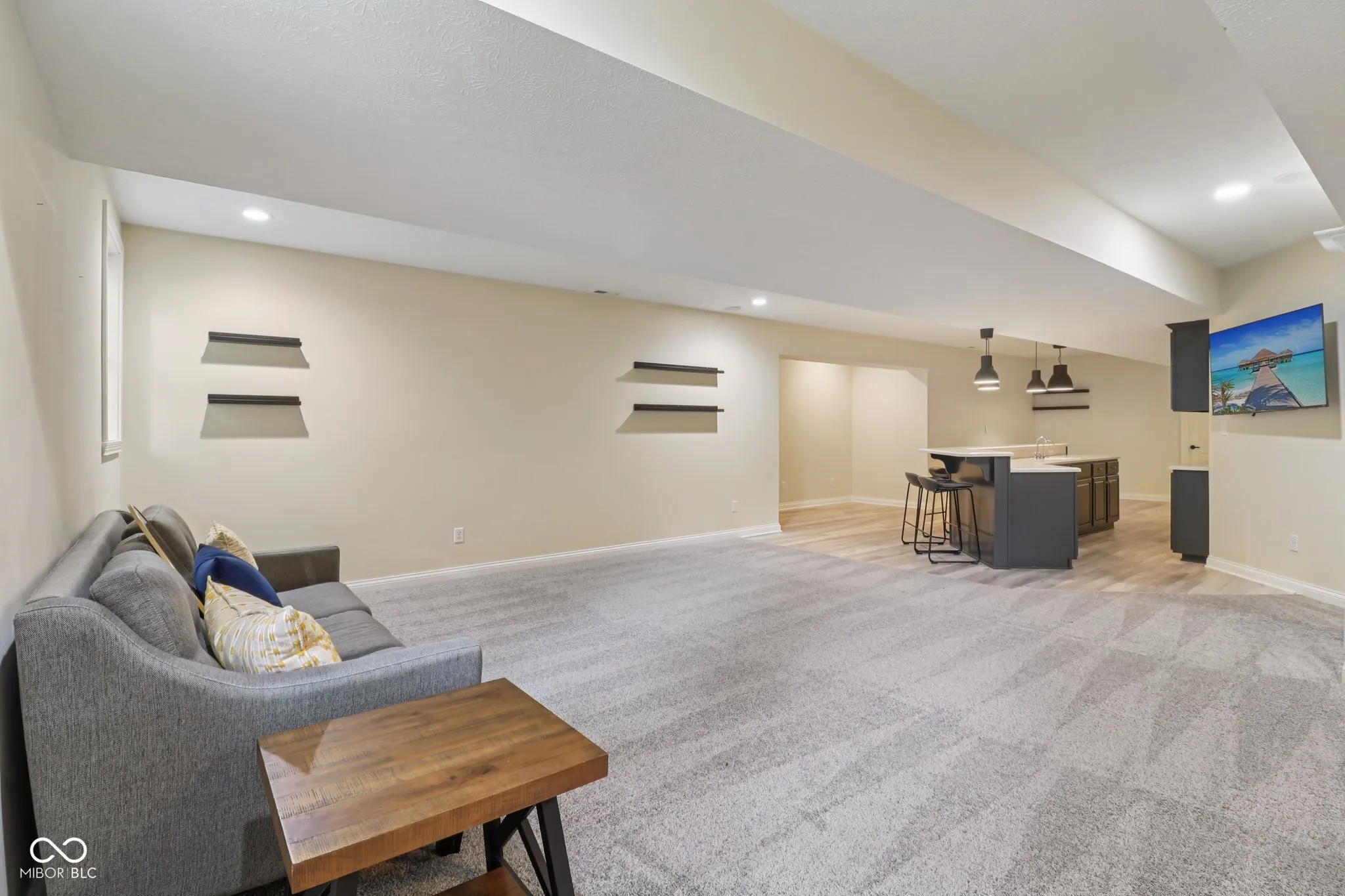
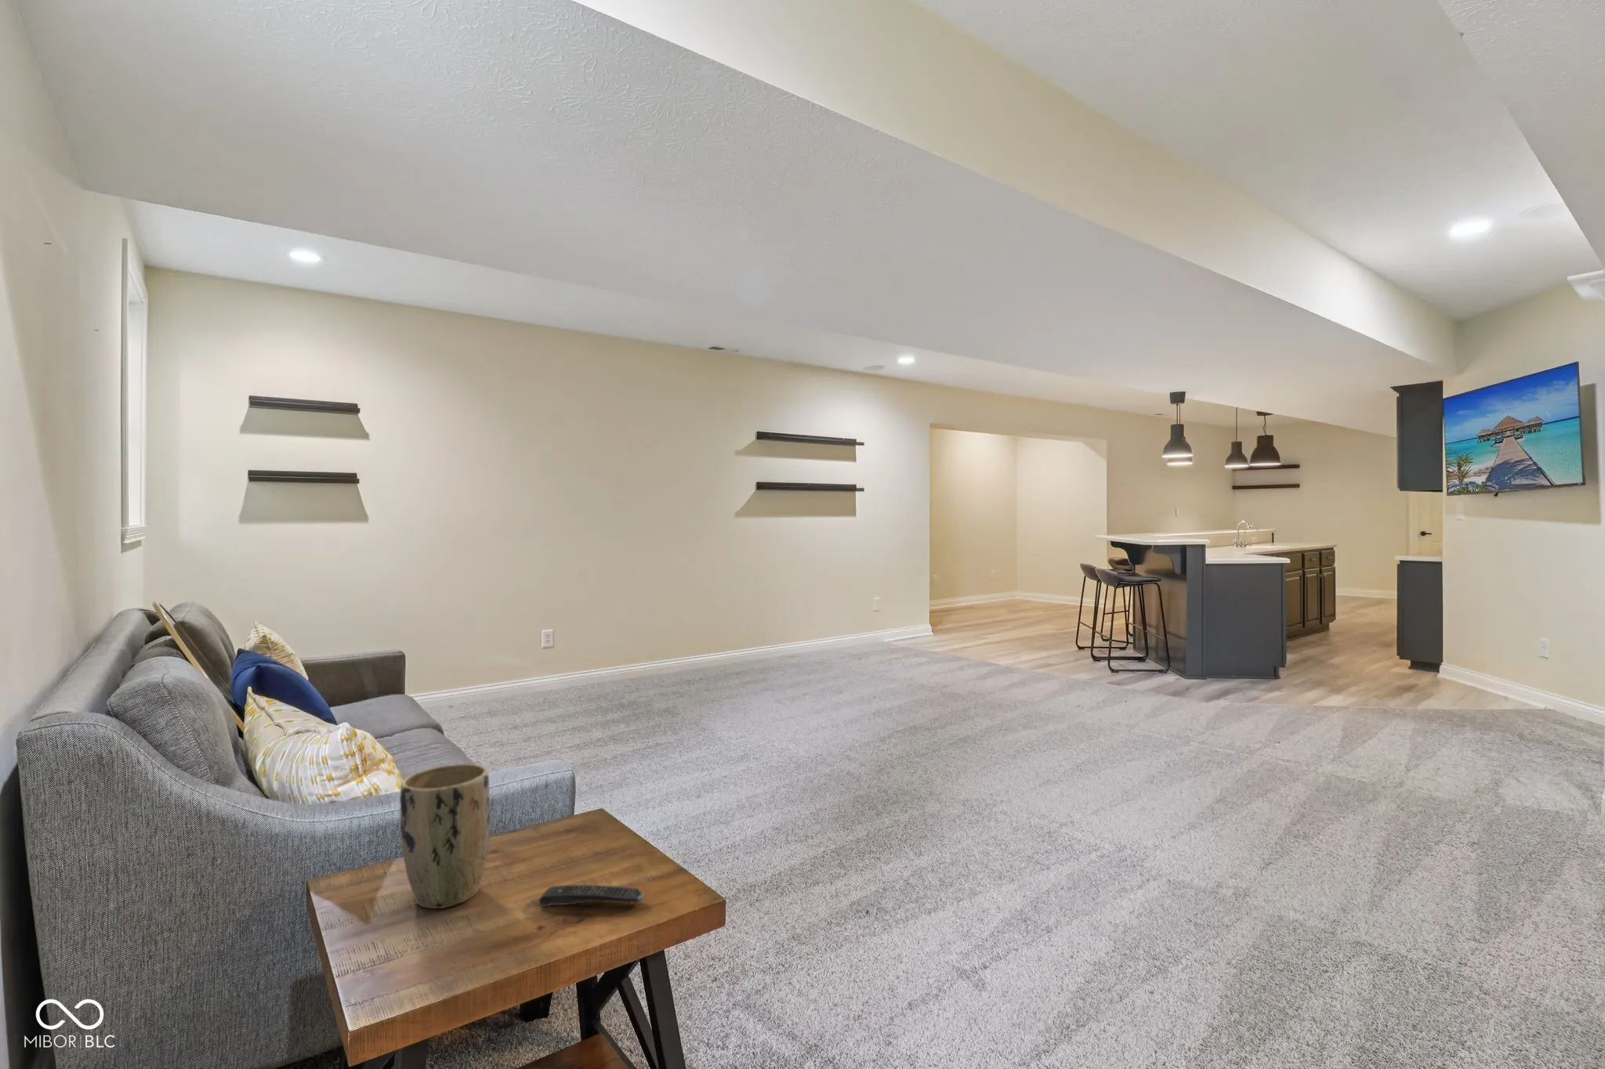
+ plant pot (446, 835)
+ remote control (593, 895)
